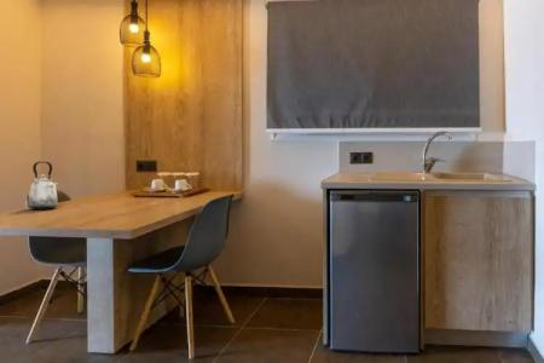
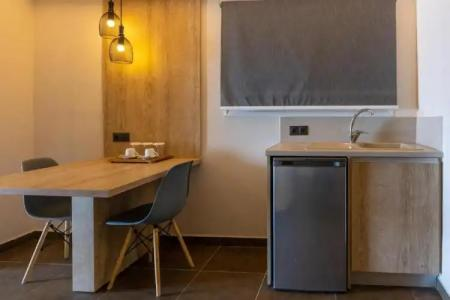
- kettle (46, 184)
